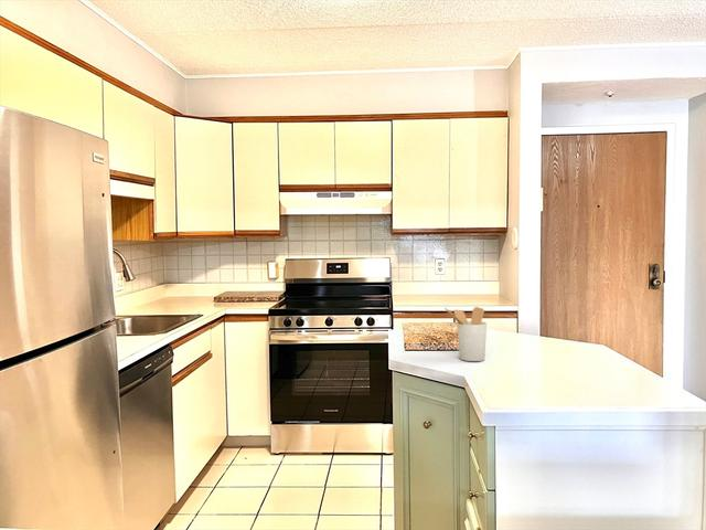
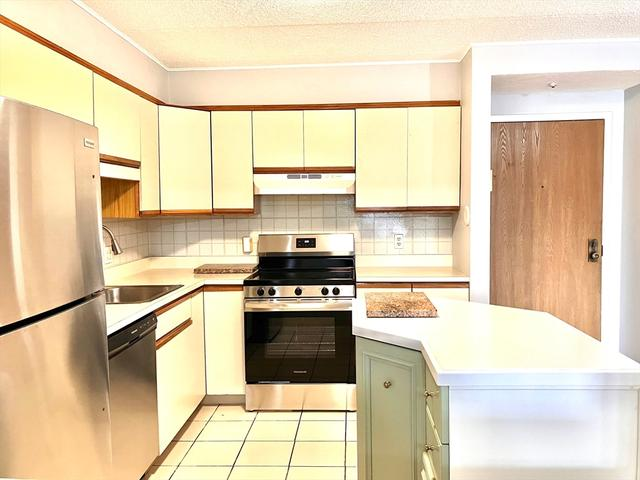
- utensil holder (464, 332)
